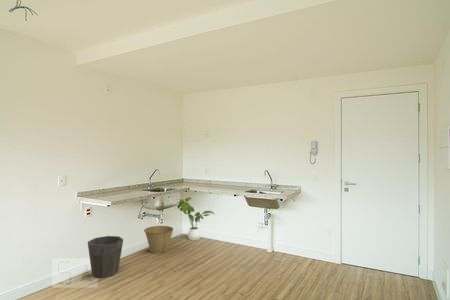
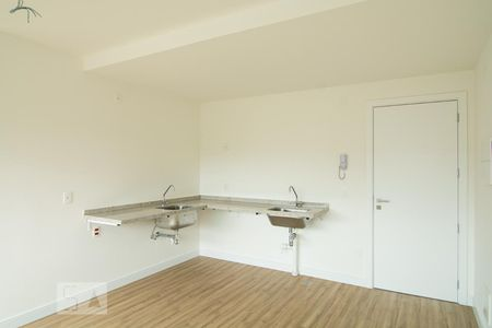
- house plant (191, 218)
- basket (158, 239)
- waste bin (105, 256)
